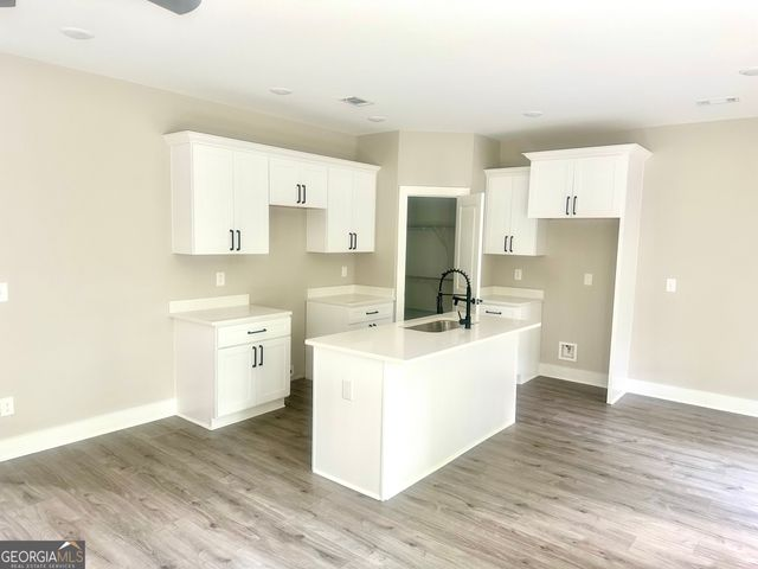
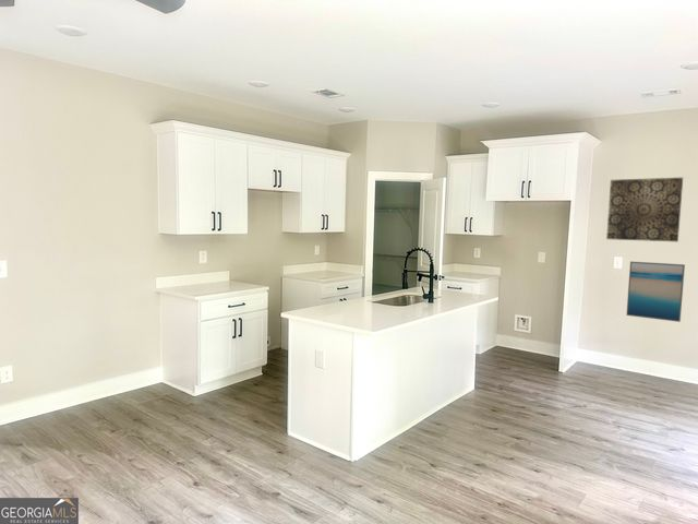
+ wall art (642, 210)
+ wall art (654, 290)
